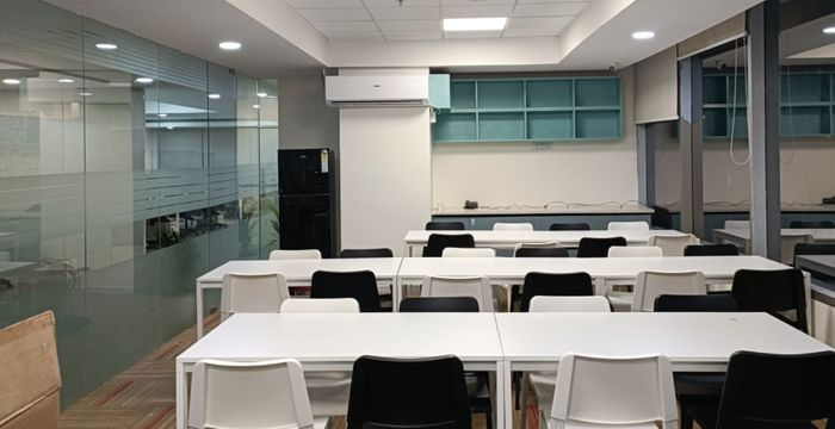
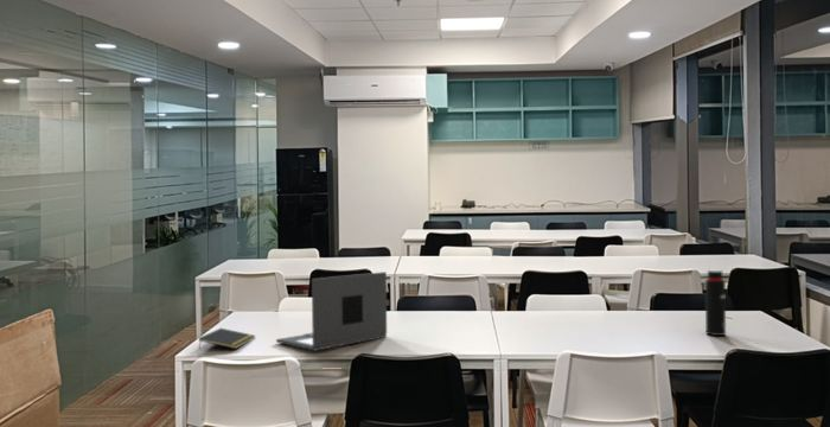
+ laptop (332, 306)
+ water bottle (716, 301)
+ notepad (228, 338)
